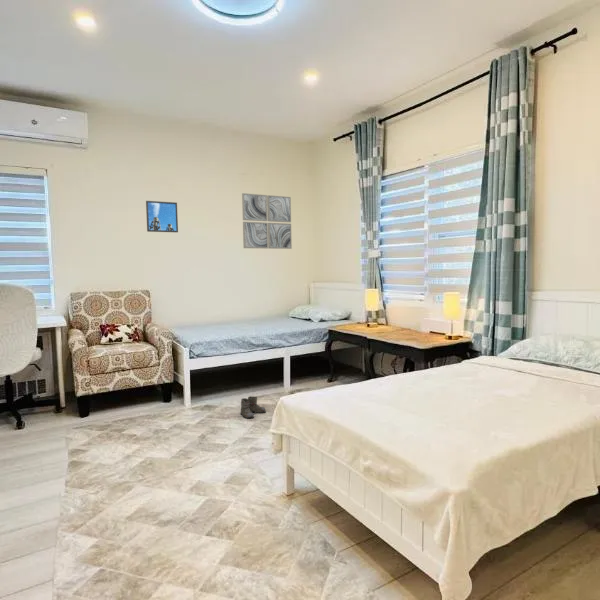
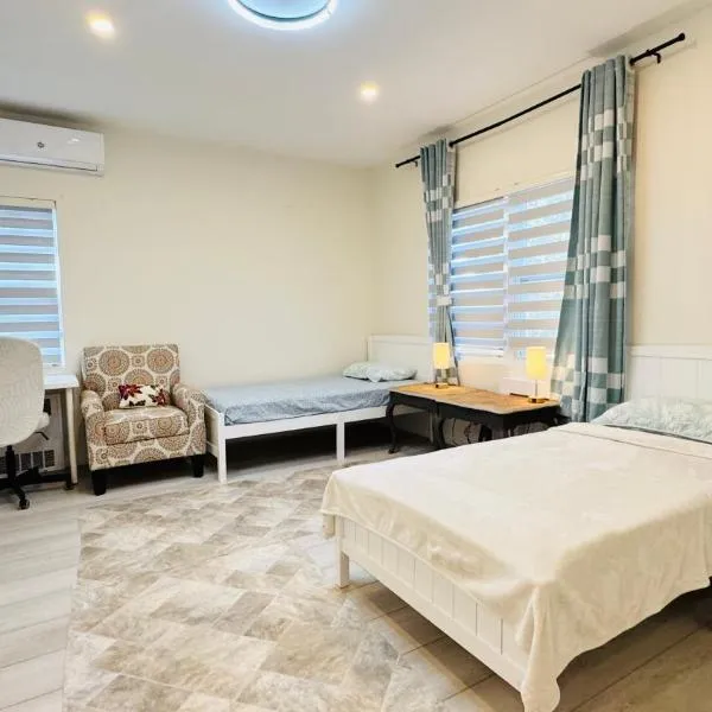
- wall art (267, 223)
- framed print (162, 216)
- boots (251, 406)
